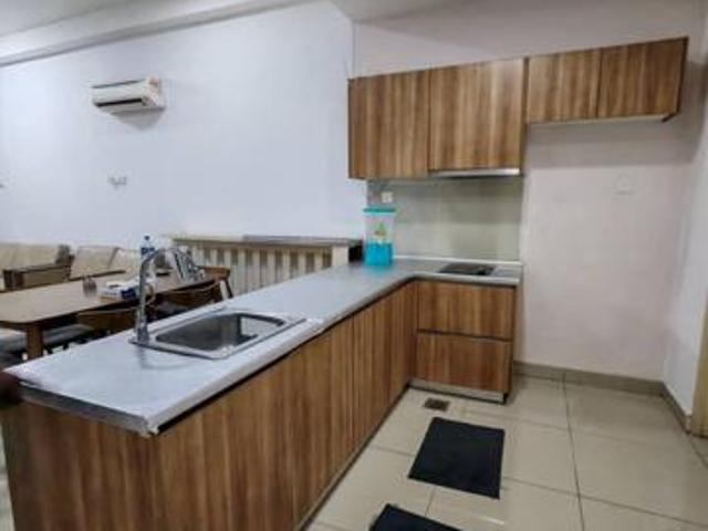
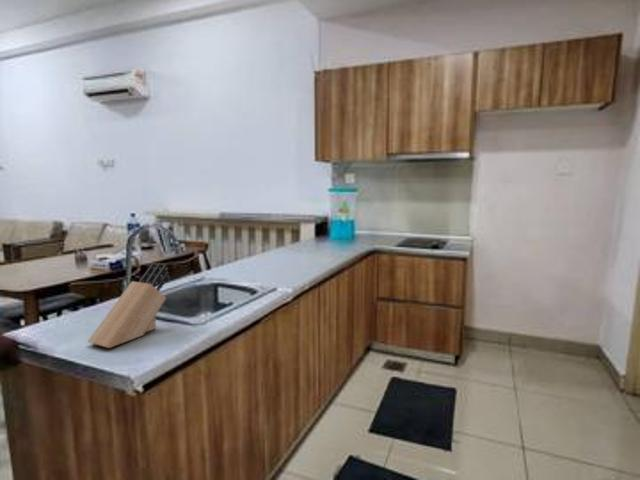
+ knife block (133, 300)
